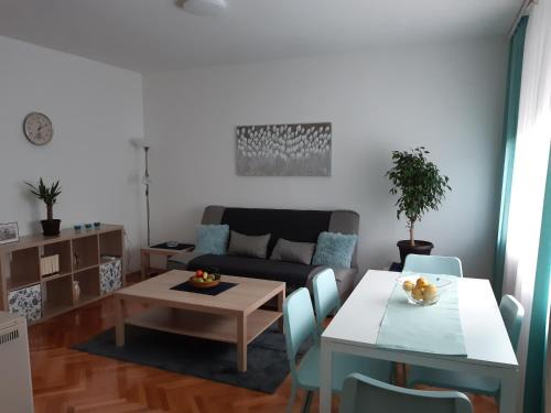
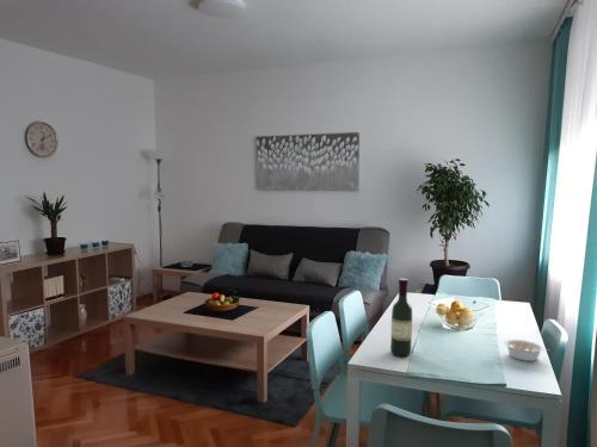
+ legume (524, 349)
+ wine bottle (401, 316)
